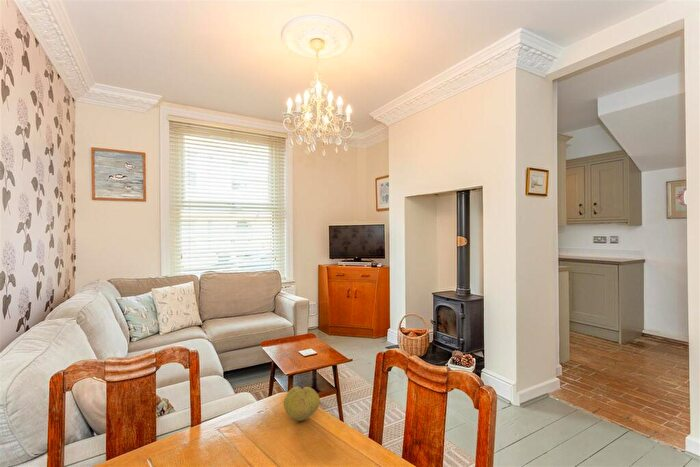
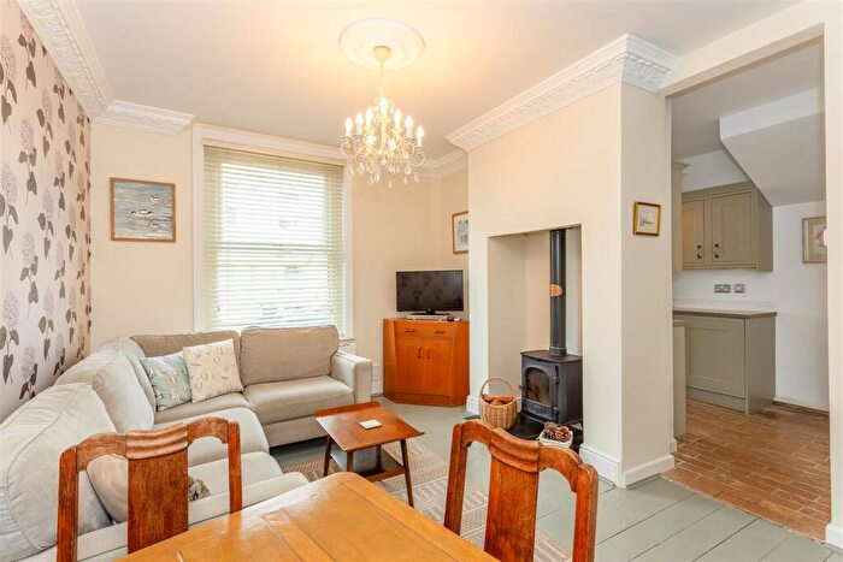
- fruit (301, 403)
